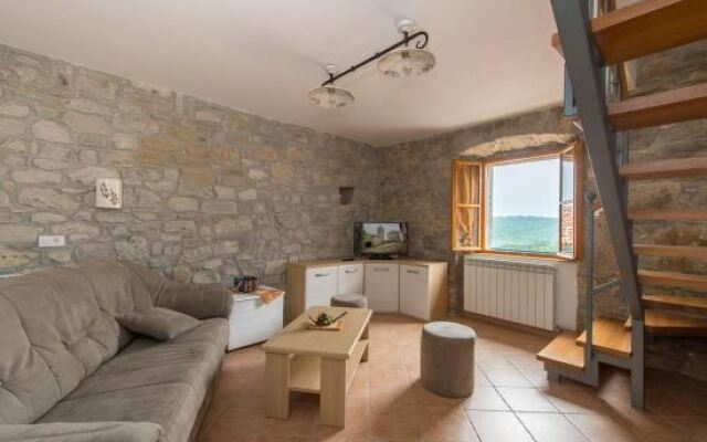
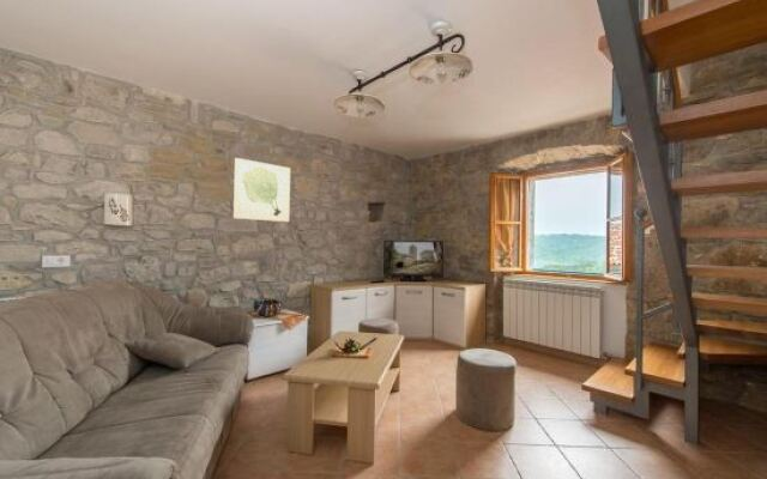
+ wall art (262, 192)
